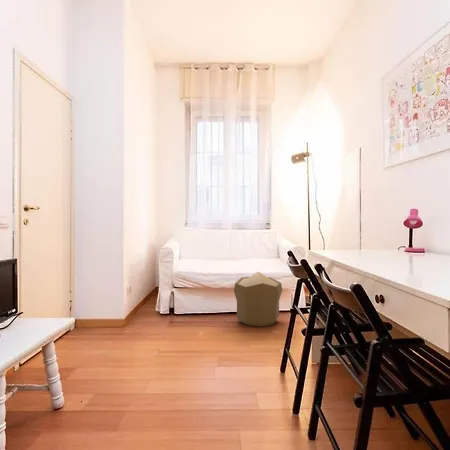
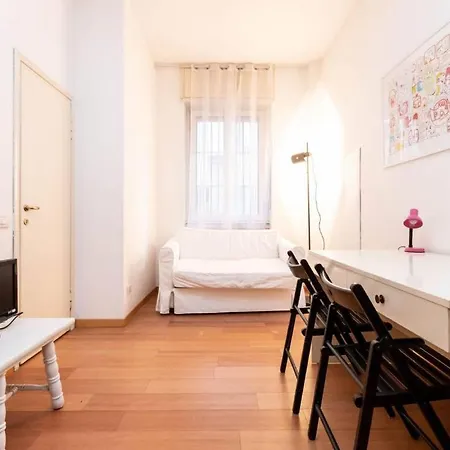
- pouf (258, 296)
